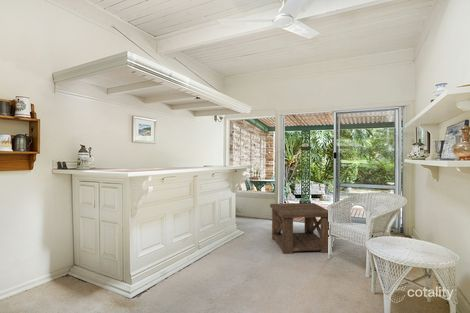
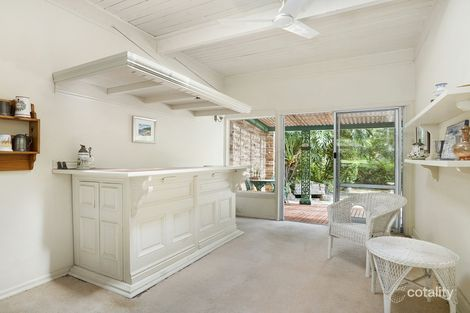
- side table (305, 226)
